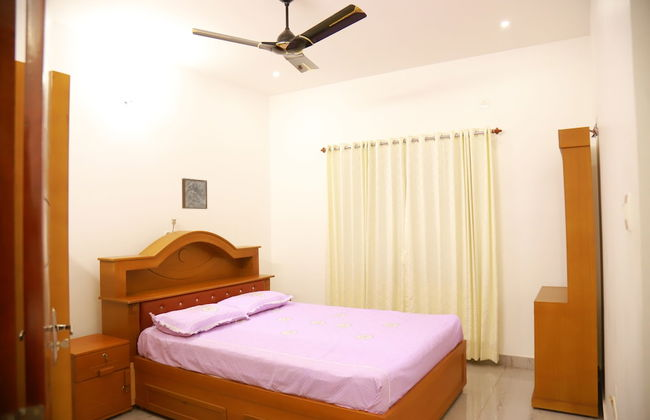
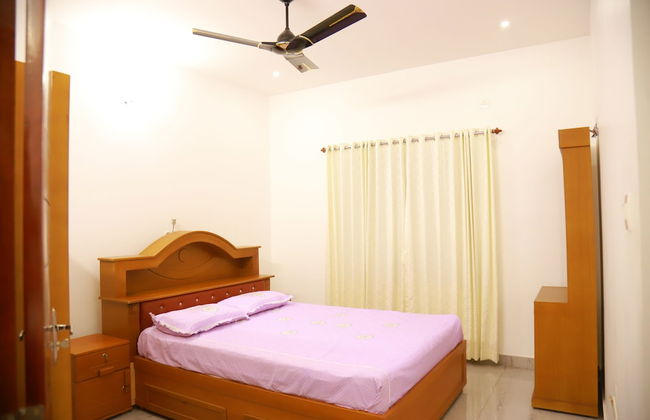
- wall art (194, 194)
